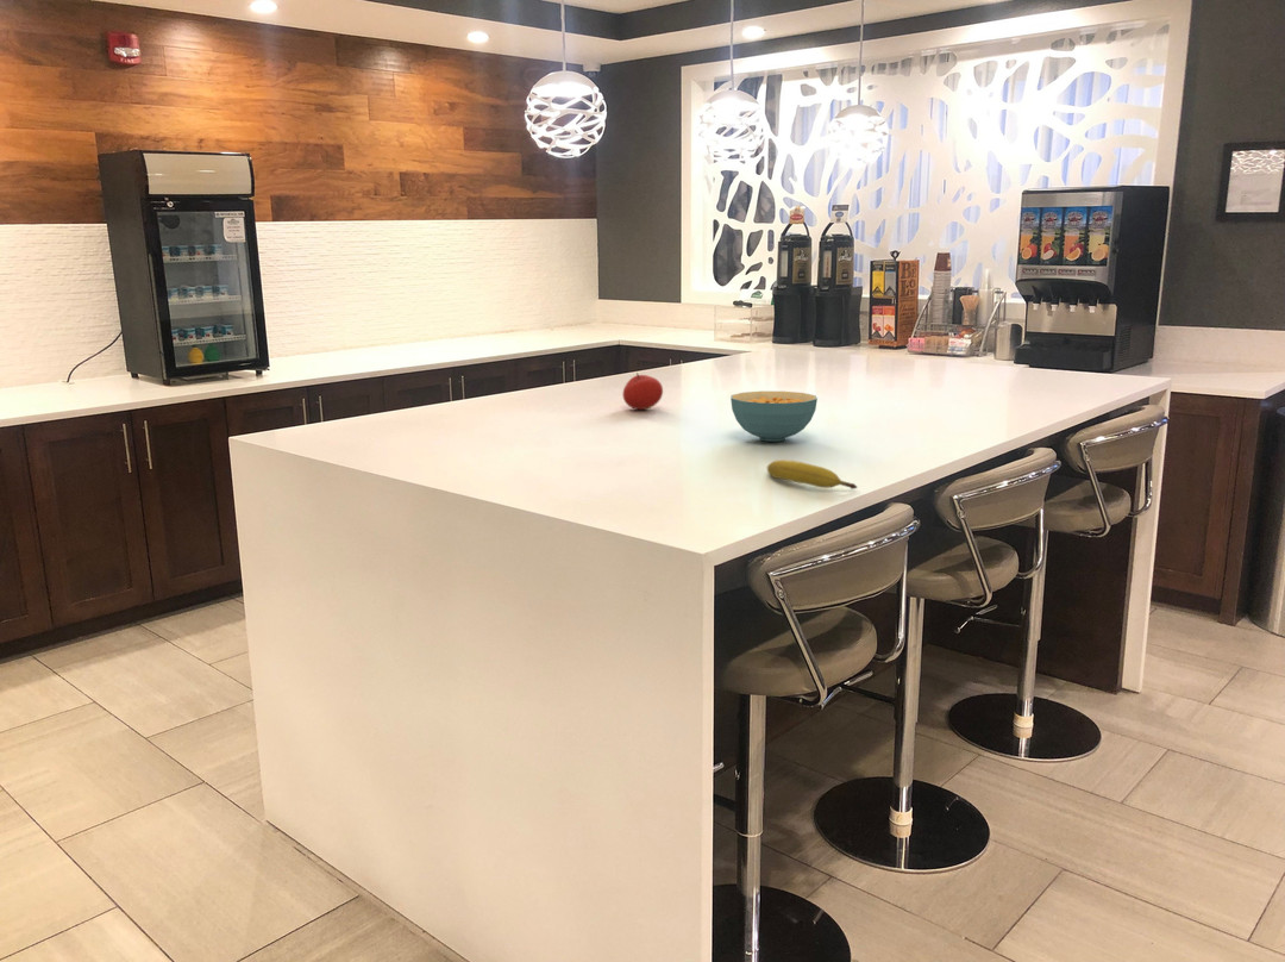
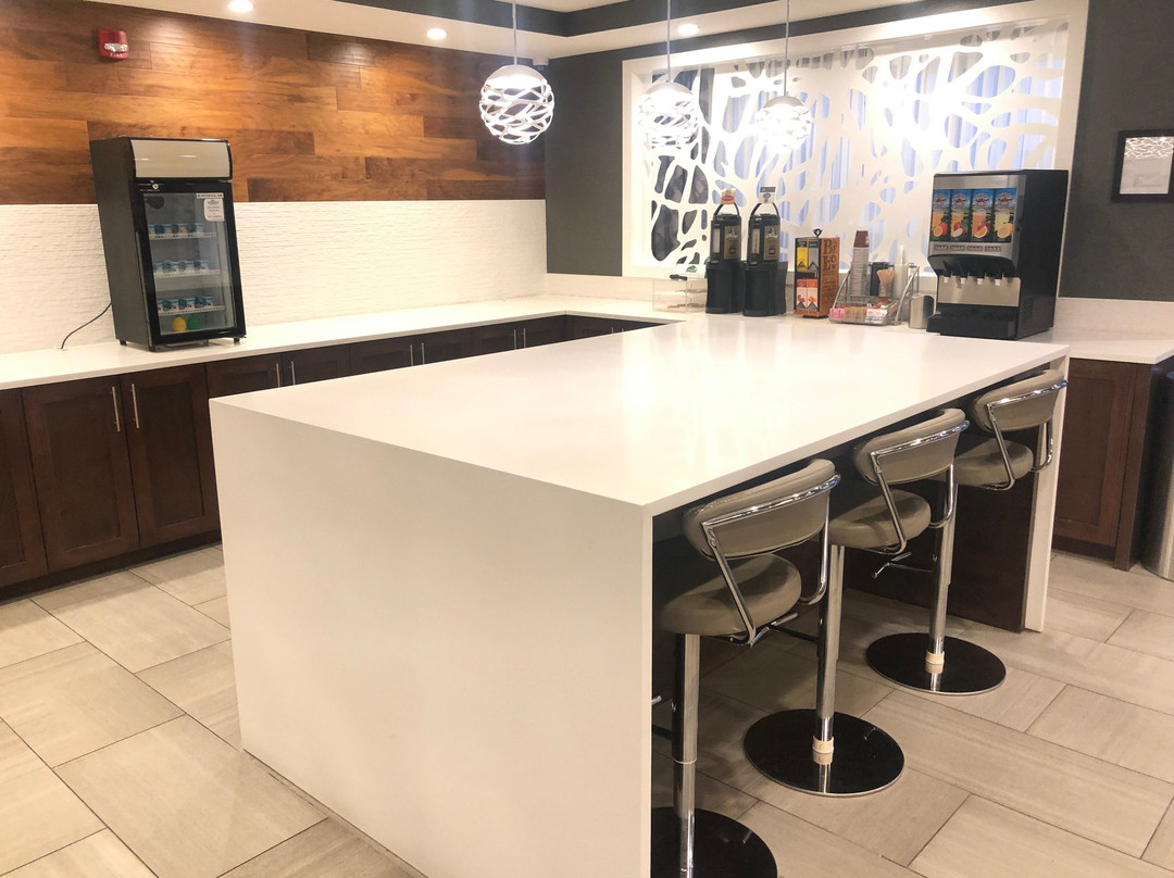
- fruit (642, 391)
- fruit (801, 470)
- cereal bowl (772, 418)
